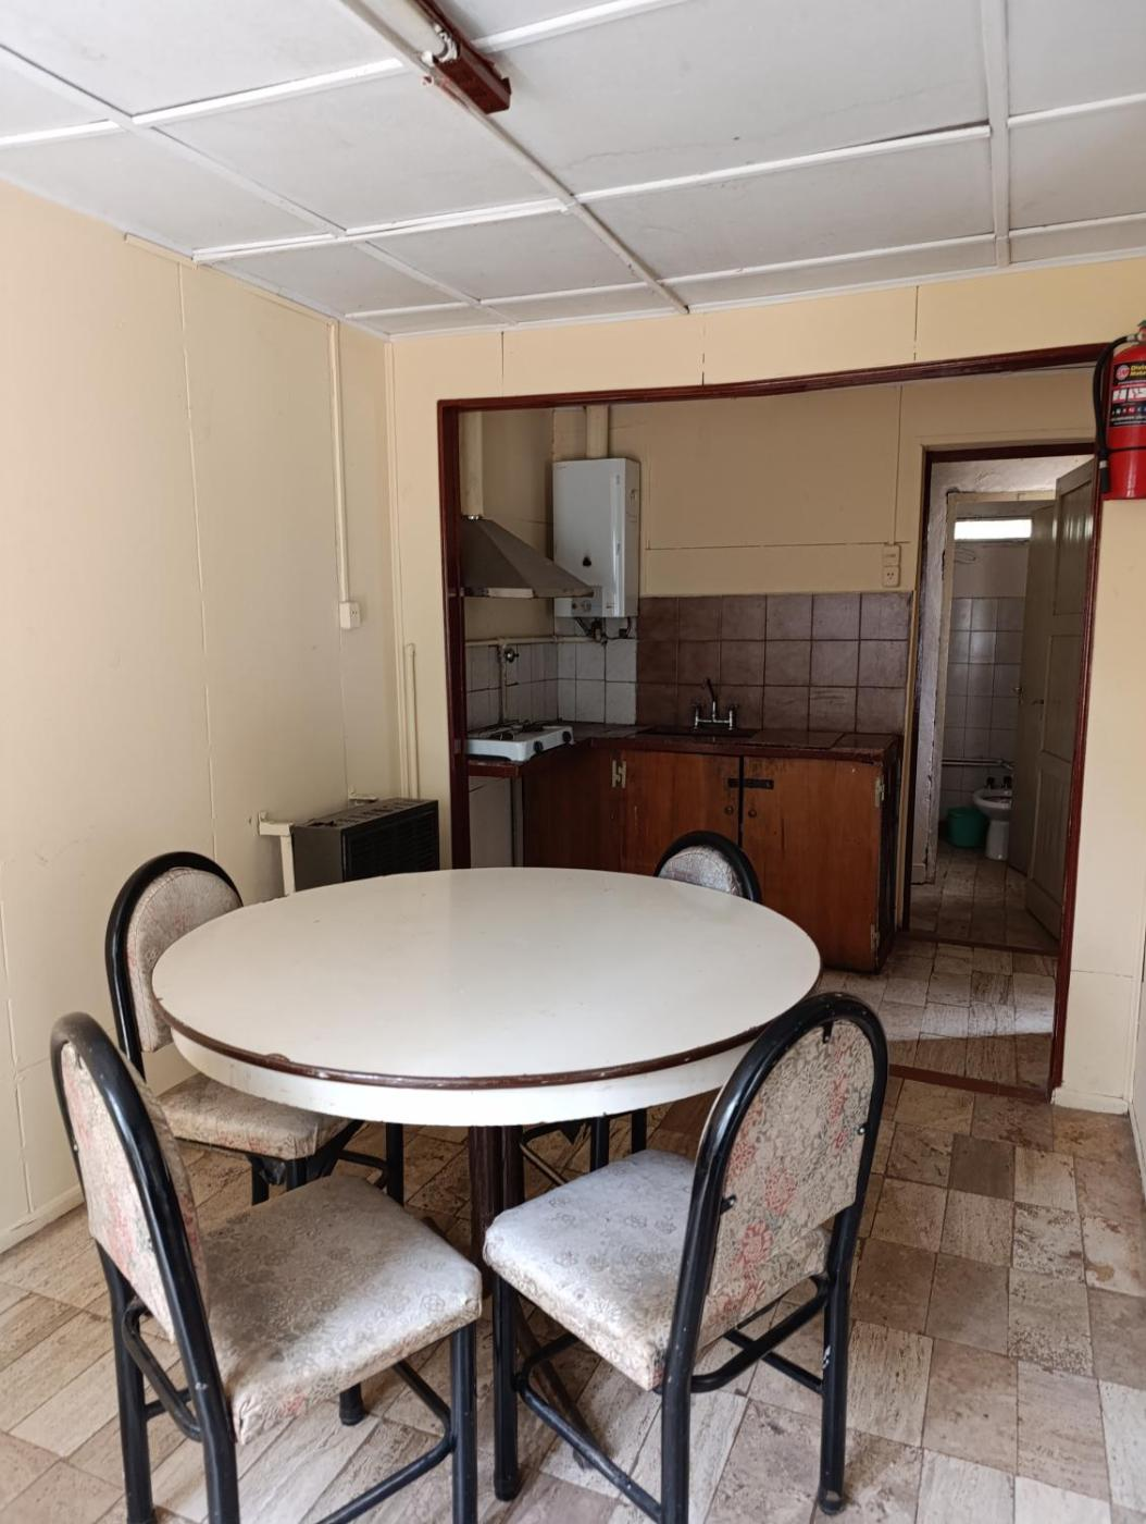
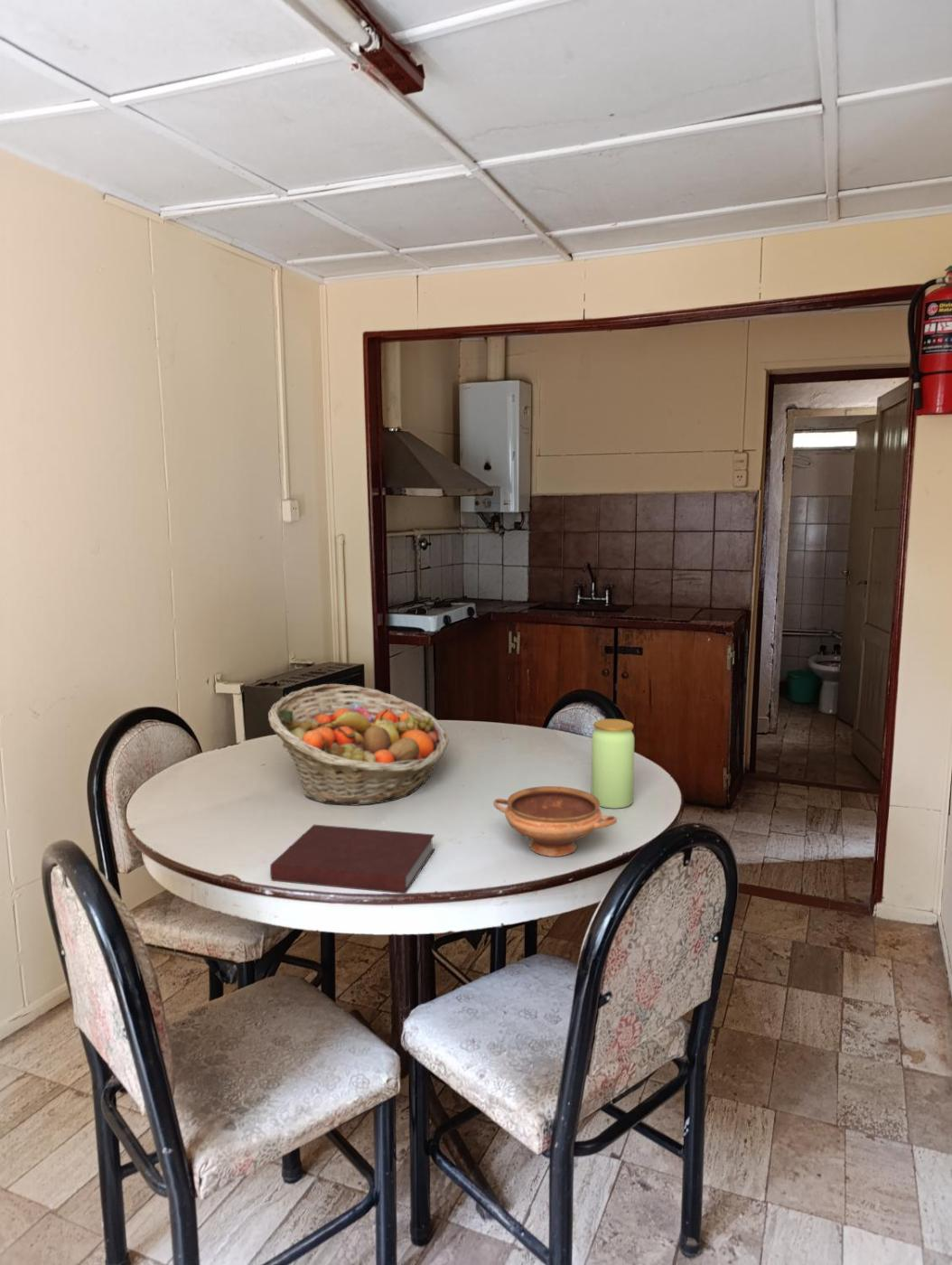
+ notebook (356, 857)
+ jar (612, 763)
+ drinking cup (553, 824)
+ fruit basket (361, 739)
